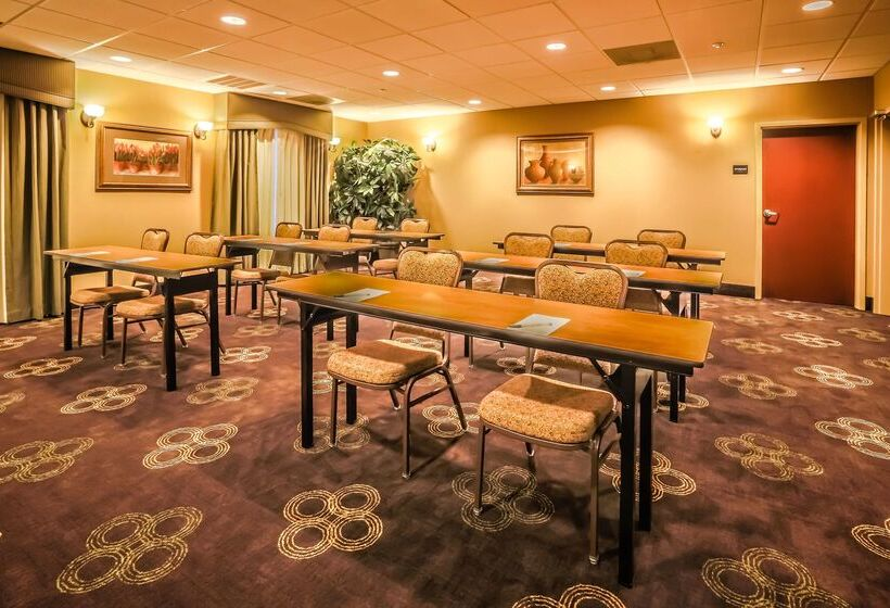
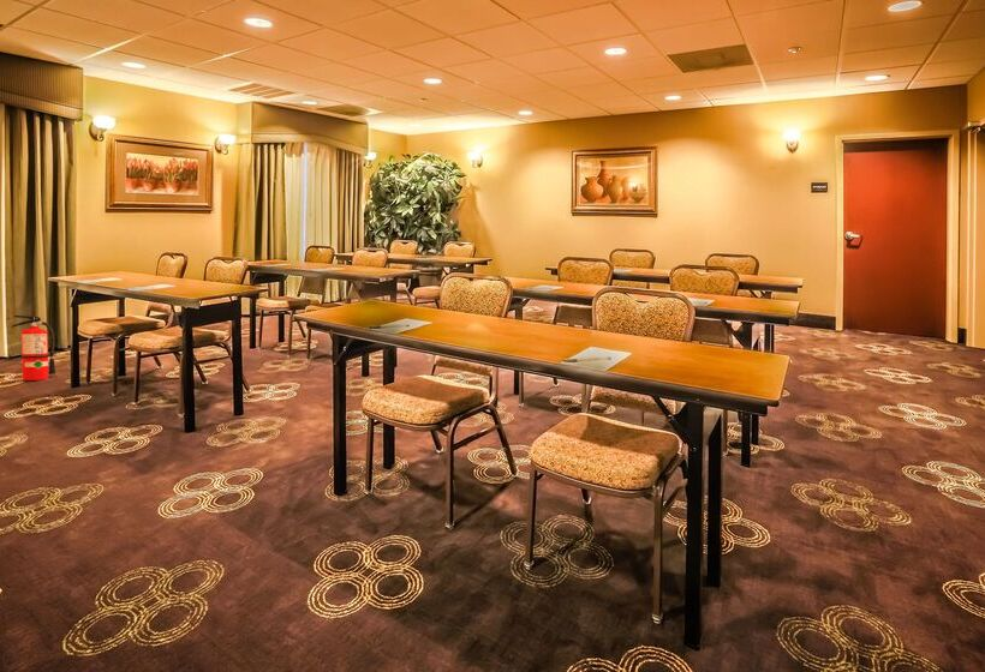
+ fire extinguisher (34, 347)
